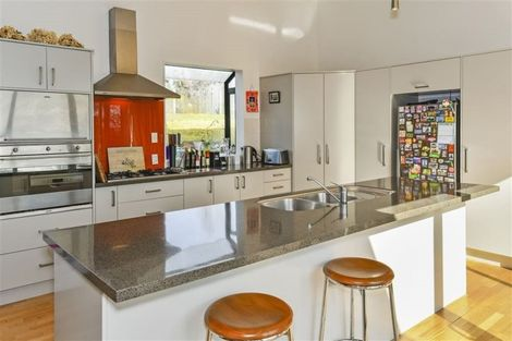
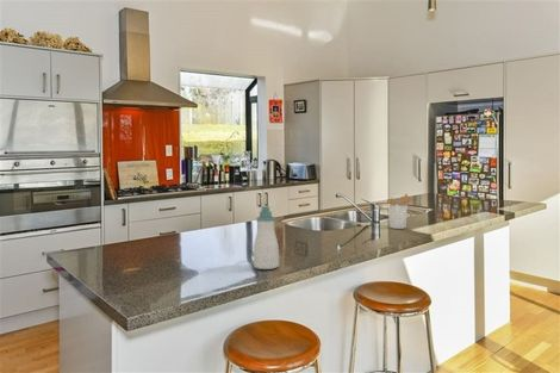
+ soap bottle (266, 236)
+ utensil holder (400, 211)
